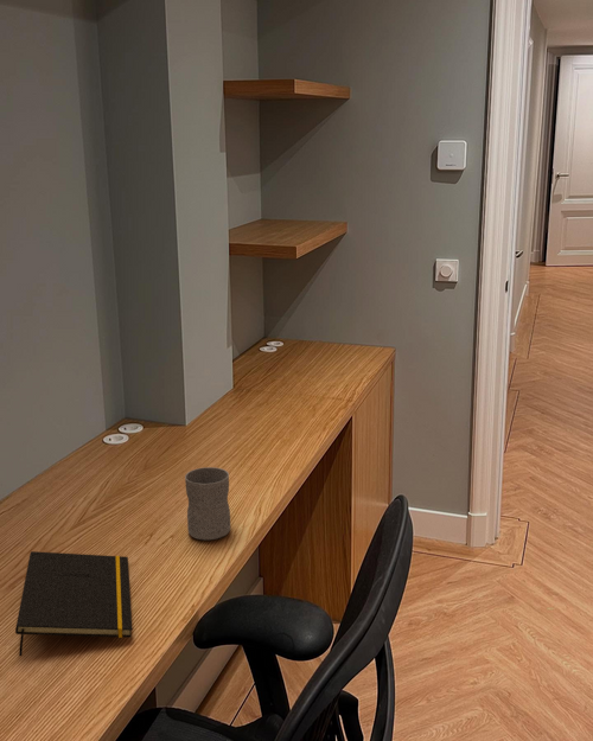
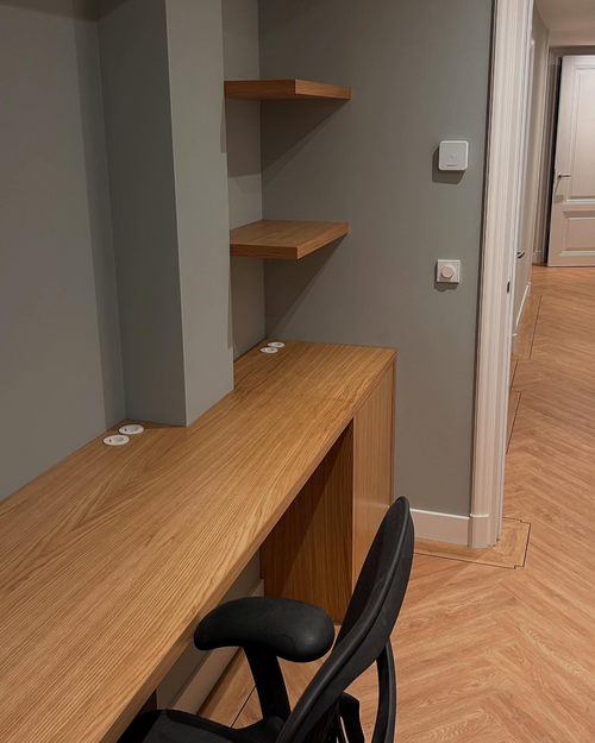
- notepad (77, 590)
- mug (211, 499)
